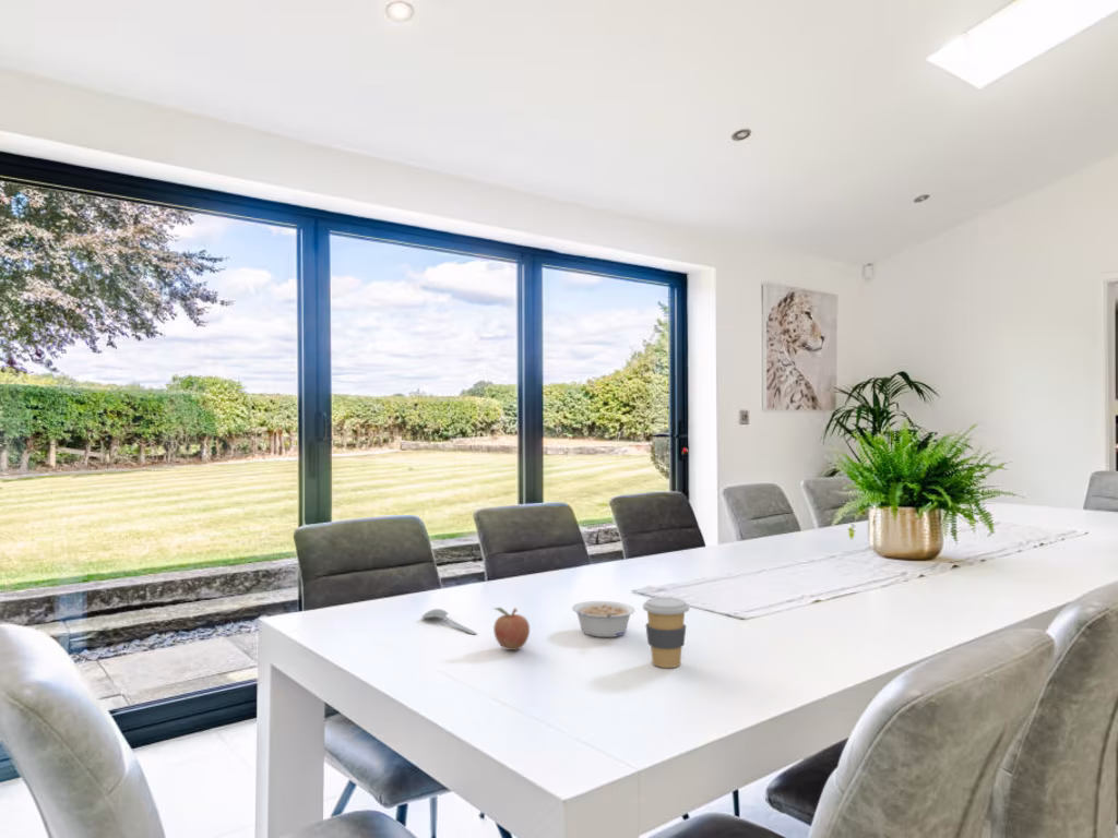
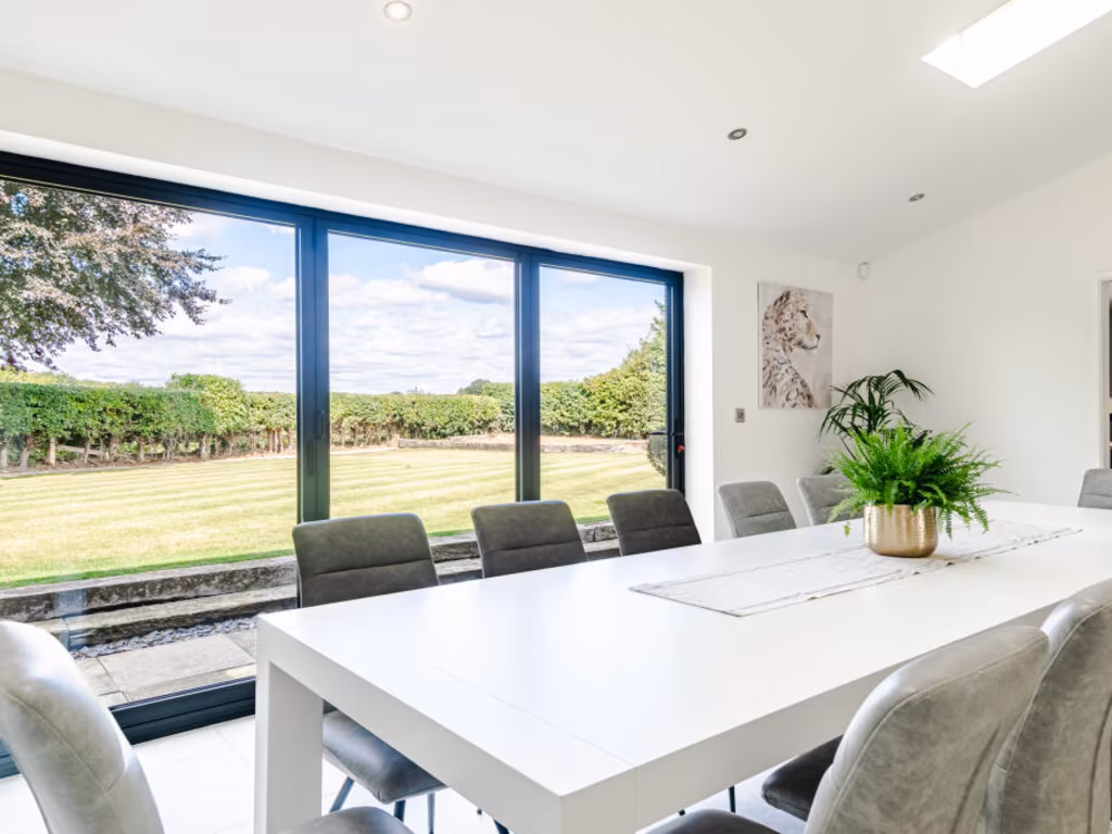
- fruit (511, 627)
- coffee cup (666, 632)
- legume (605, 618)
- spoon (449, 619)
